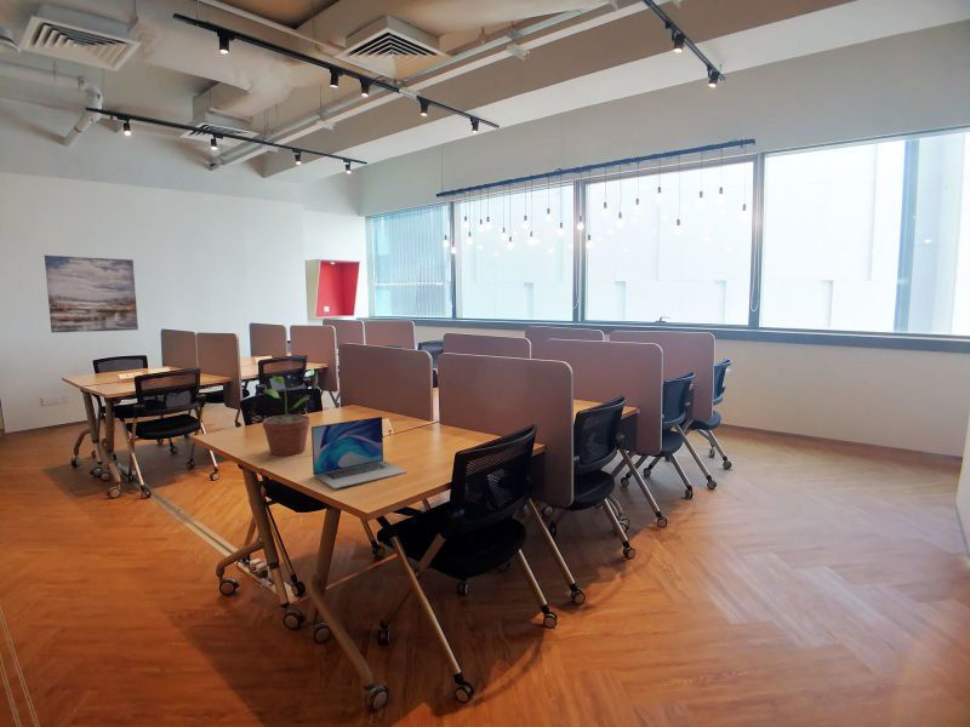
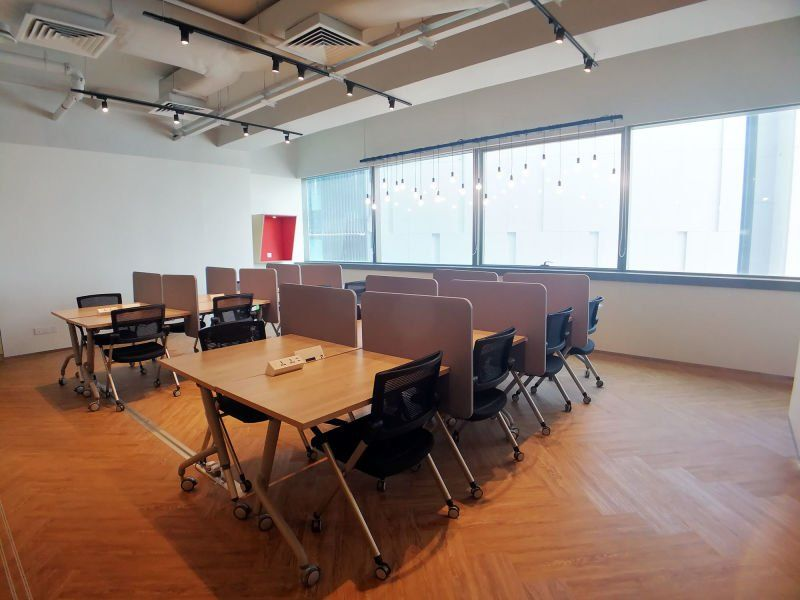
- wall art (93, 294)
- laptop (359, 450)
- potted plant (286, 416)
